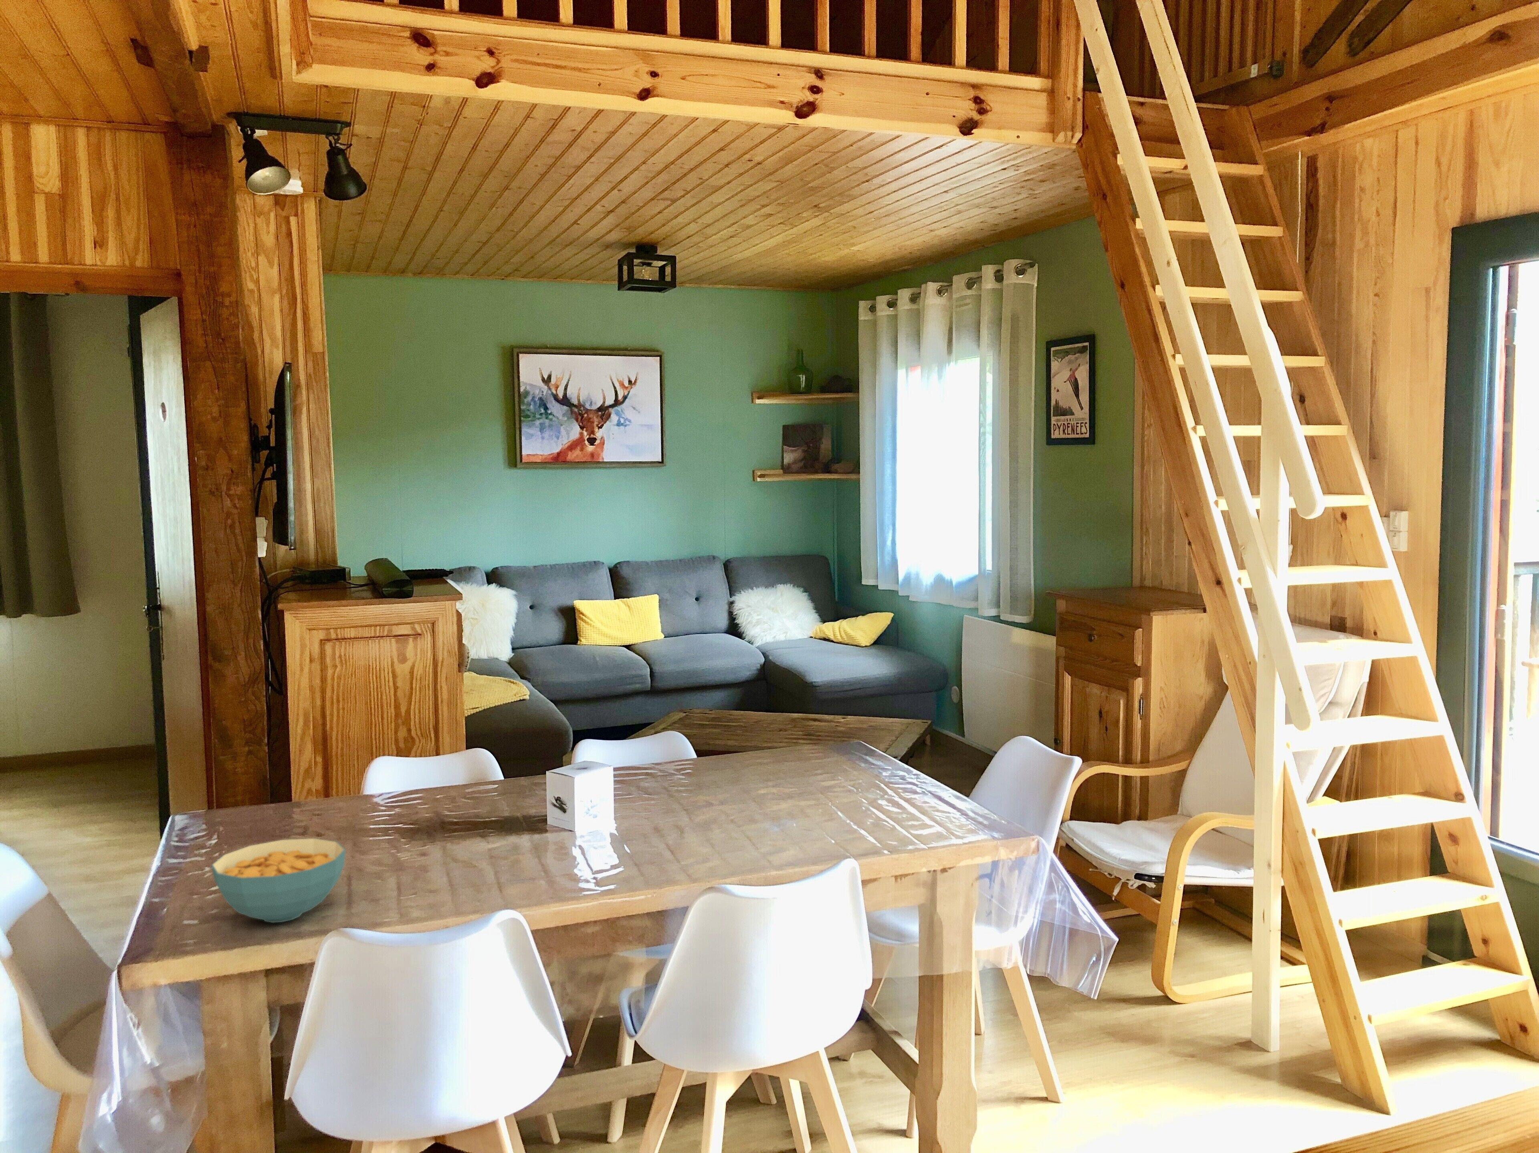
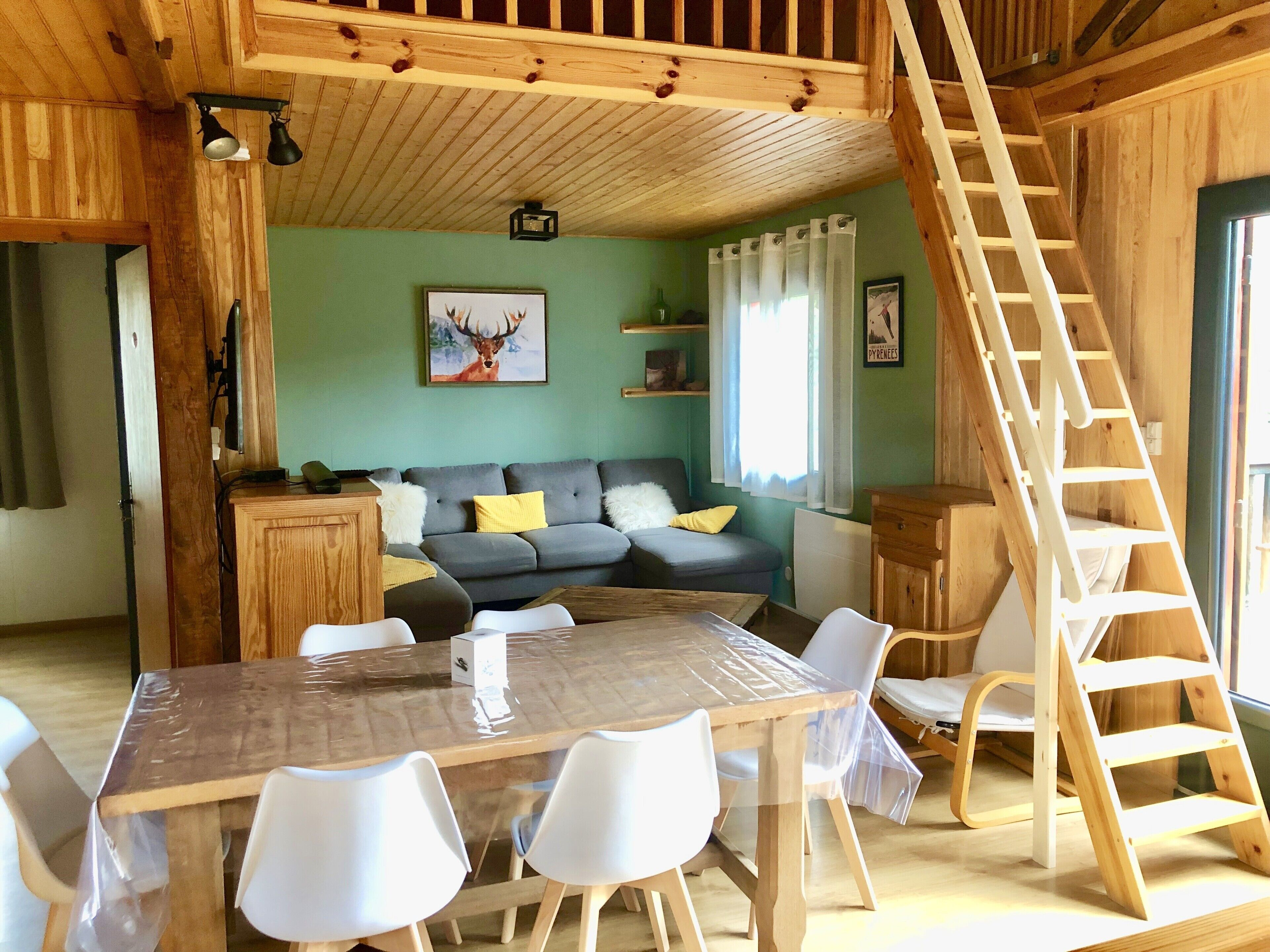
- cereal bowl (281, 887)
